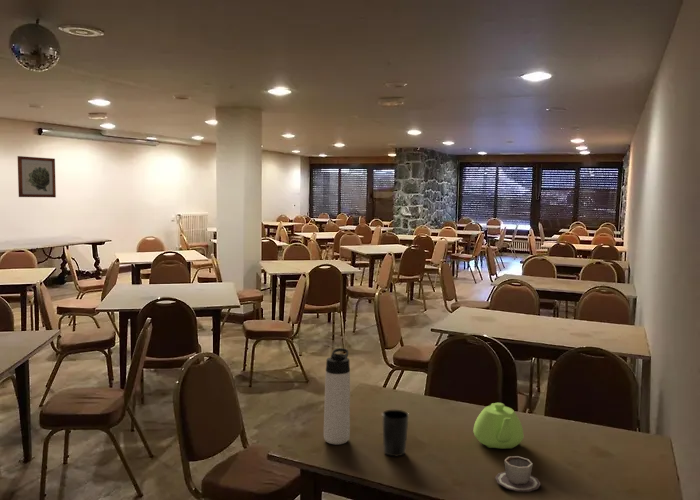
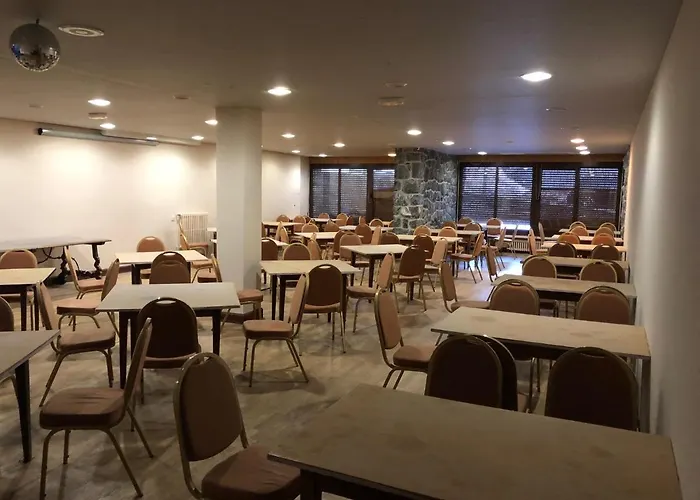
- teapot (499, 424)
- wall art (37, 177)
- cup (394, 433)
- cup (517, 472)
- thermos bottle (338, 395)
